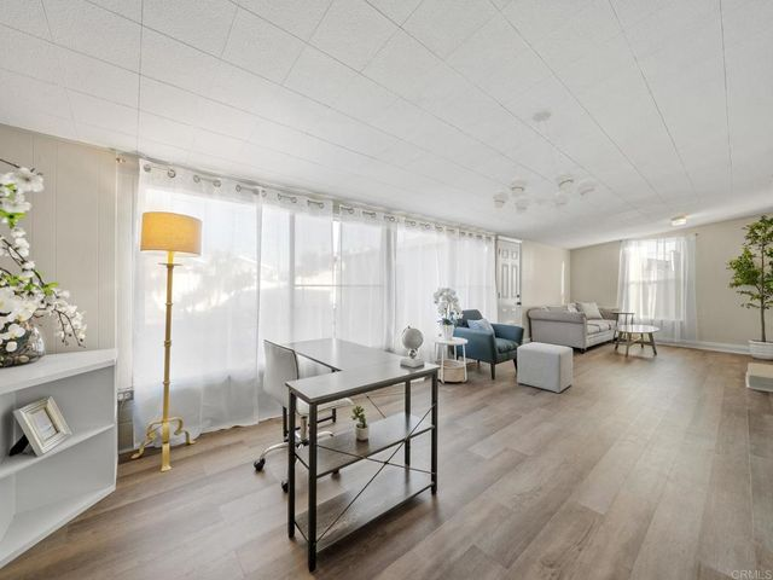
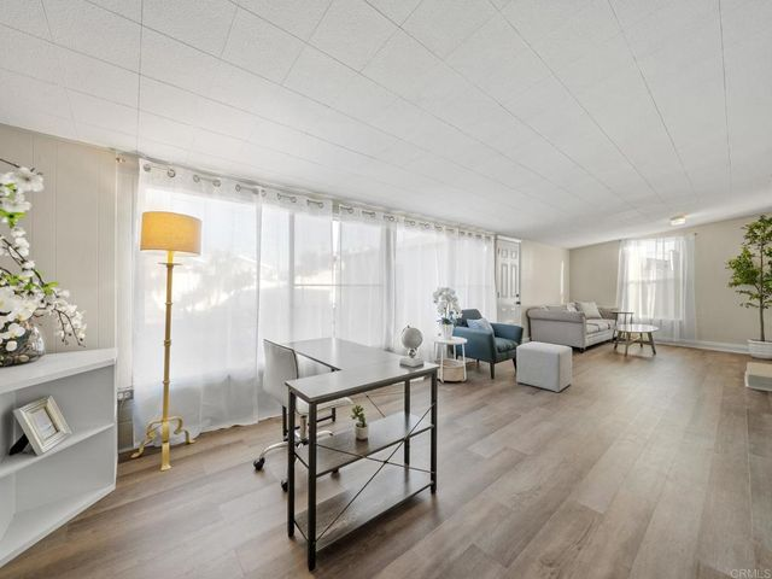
- chandelier (530, 157)
